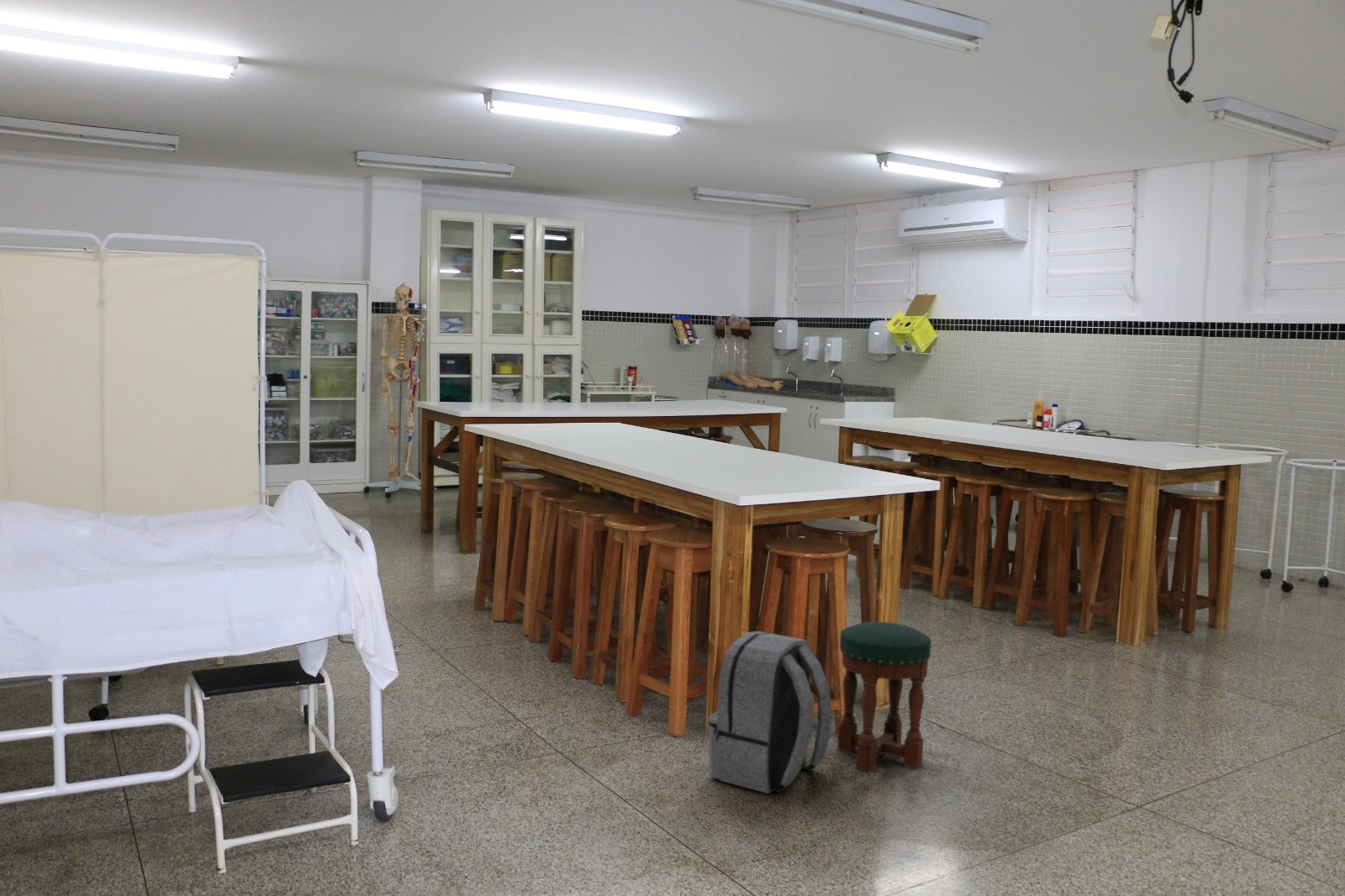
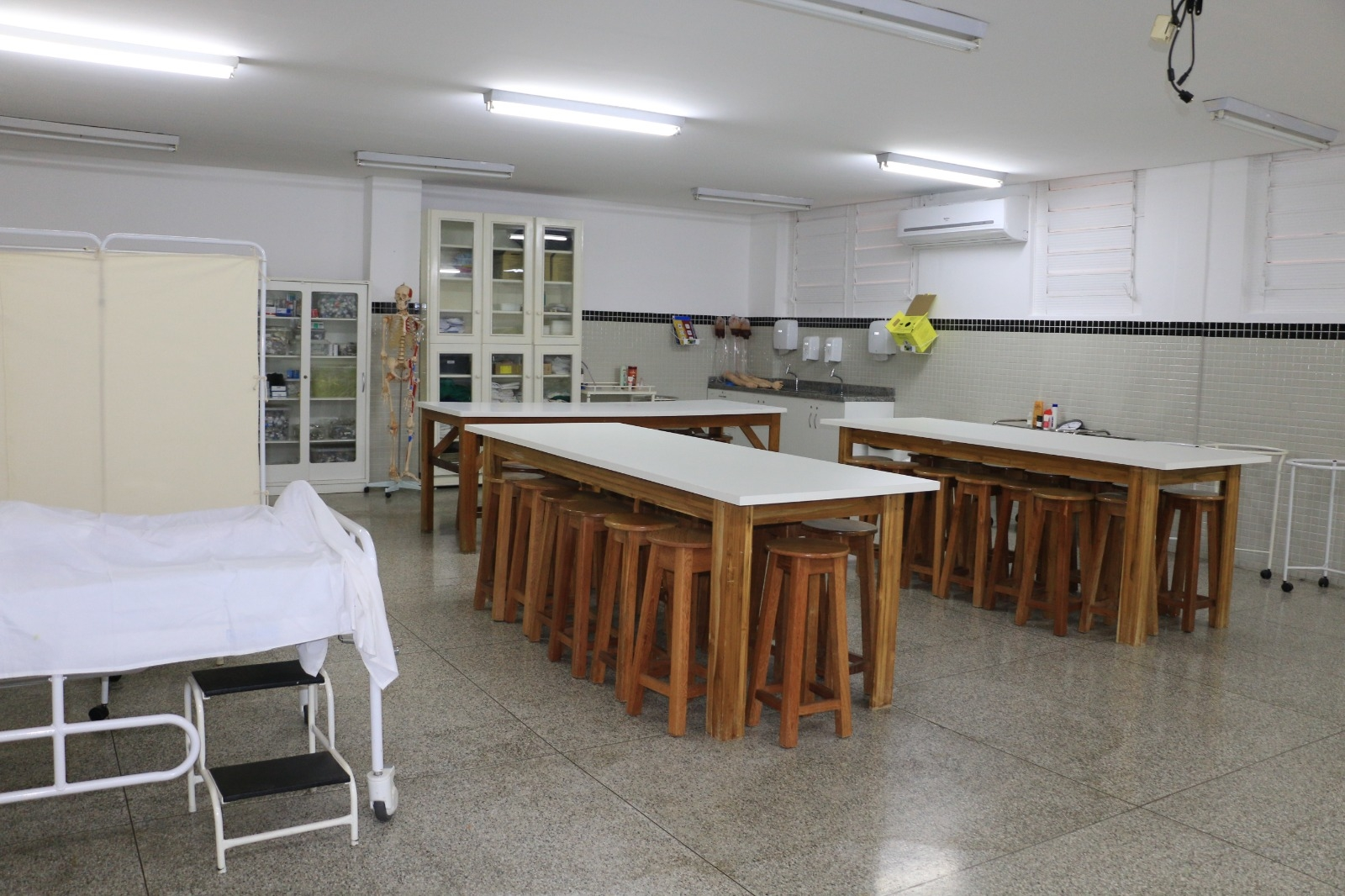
- stool (876, 693)
- backpack (773, 706)
